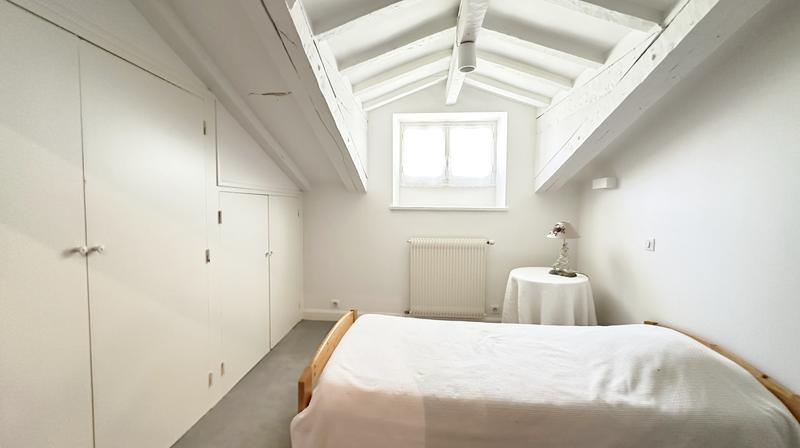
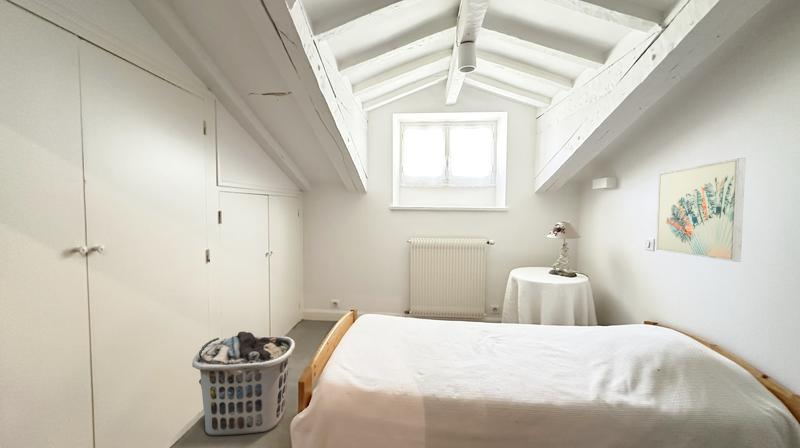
+ clothes hamper (247, 377)
+ wall art (693, 211)
